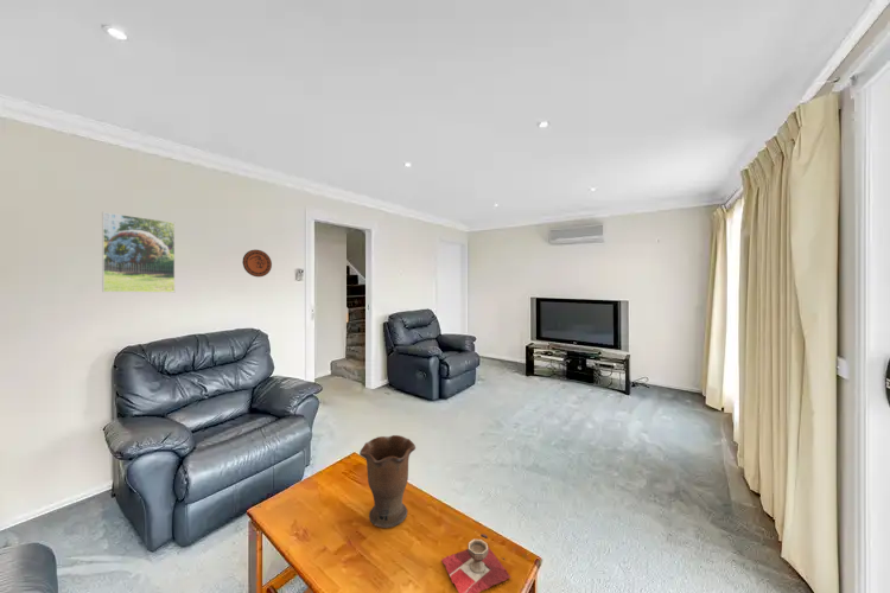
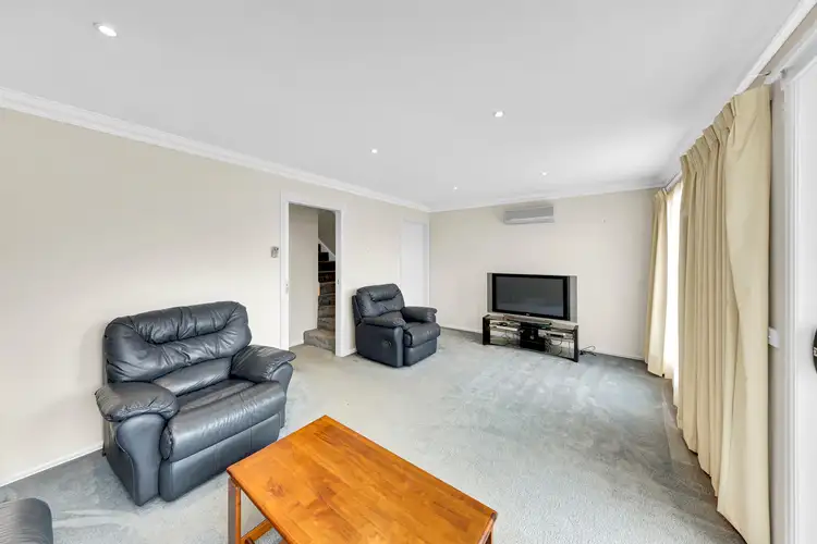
- vase (387, 479)
- decorative bowl (475, 557)
- decorative plate (256, 263)
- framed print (140, 254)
